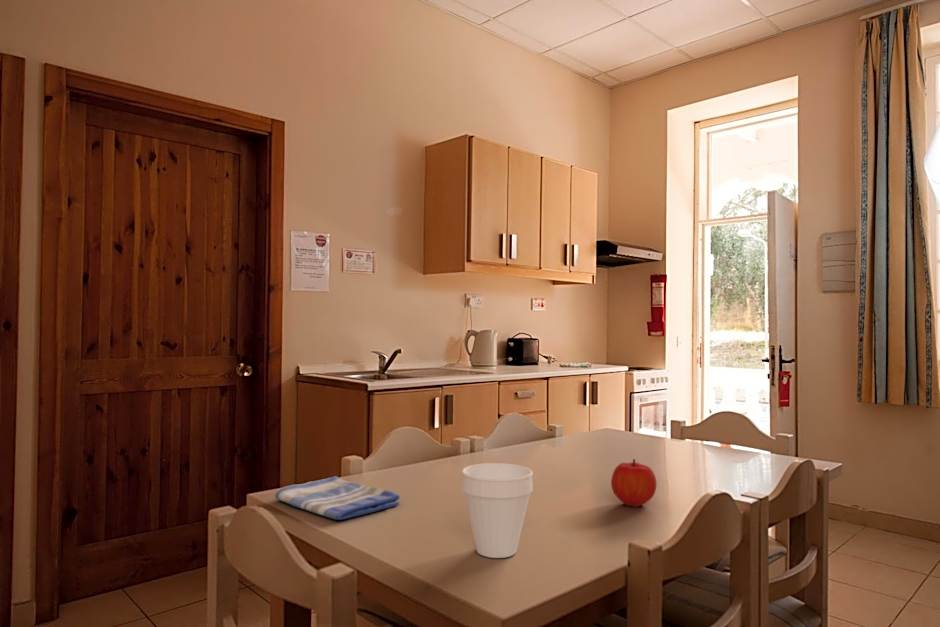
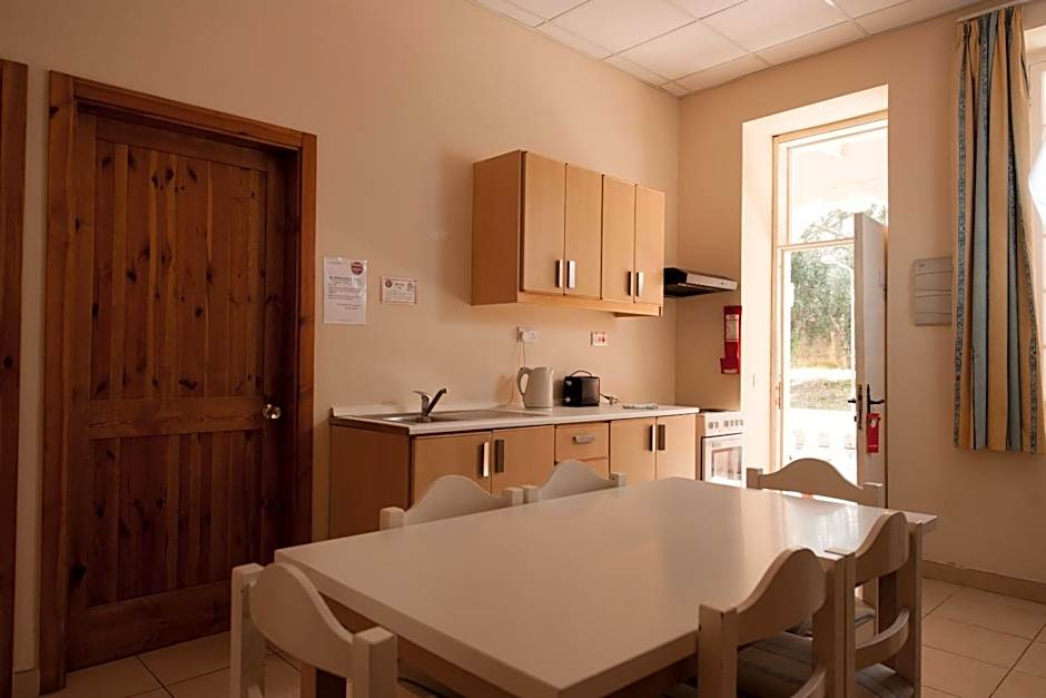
- dish towel (336, 496)
- cup (496, 510)
- fruit (633, 482)
